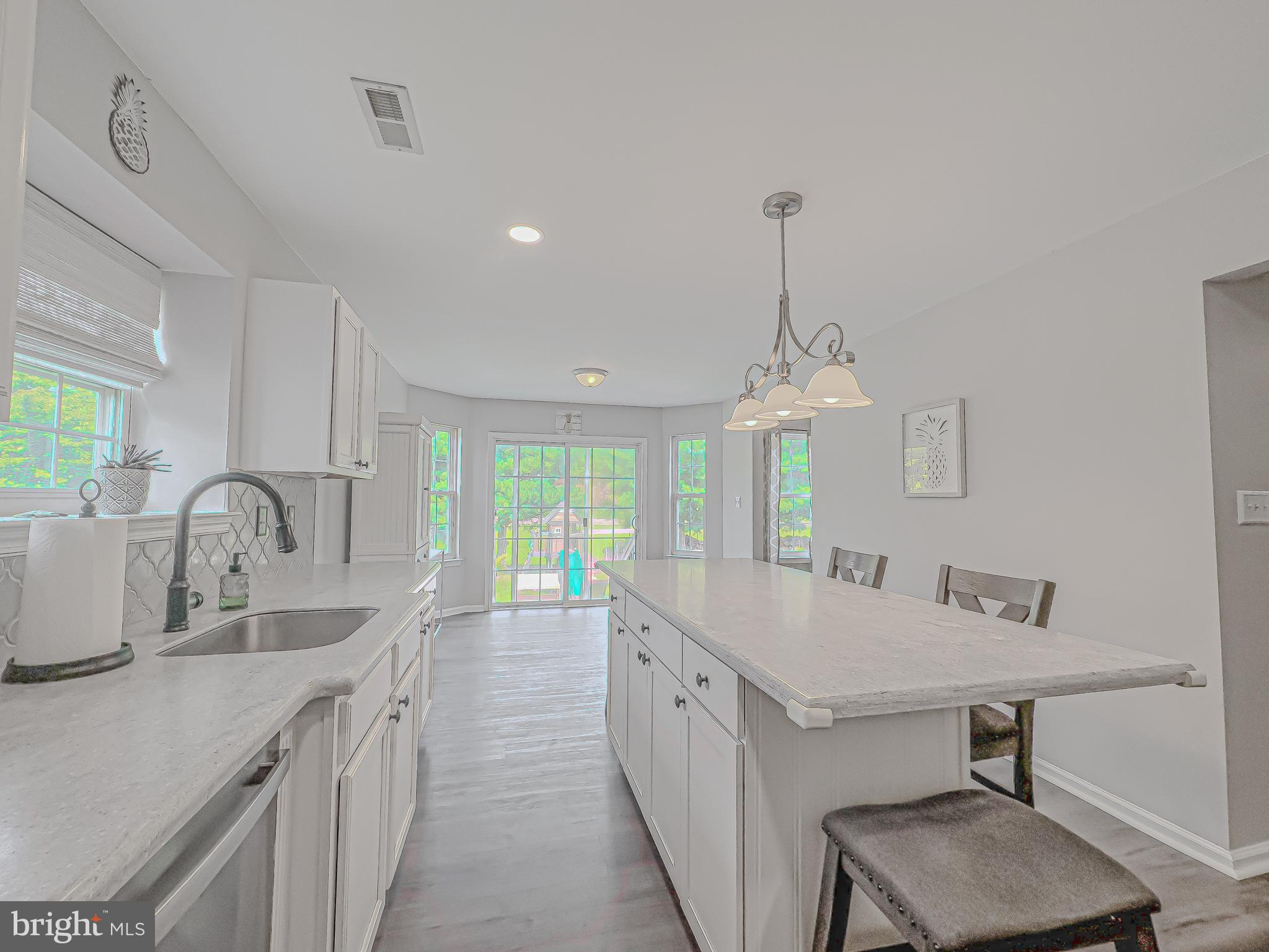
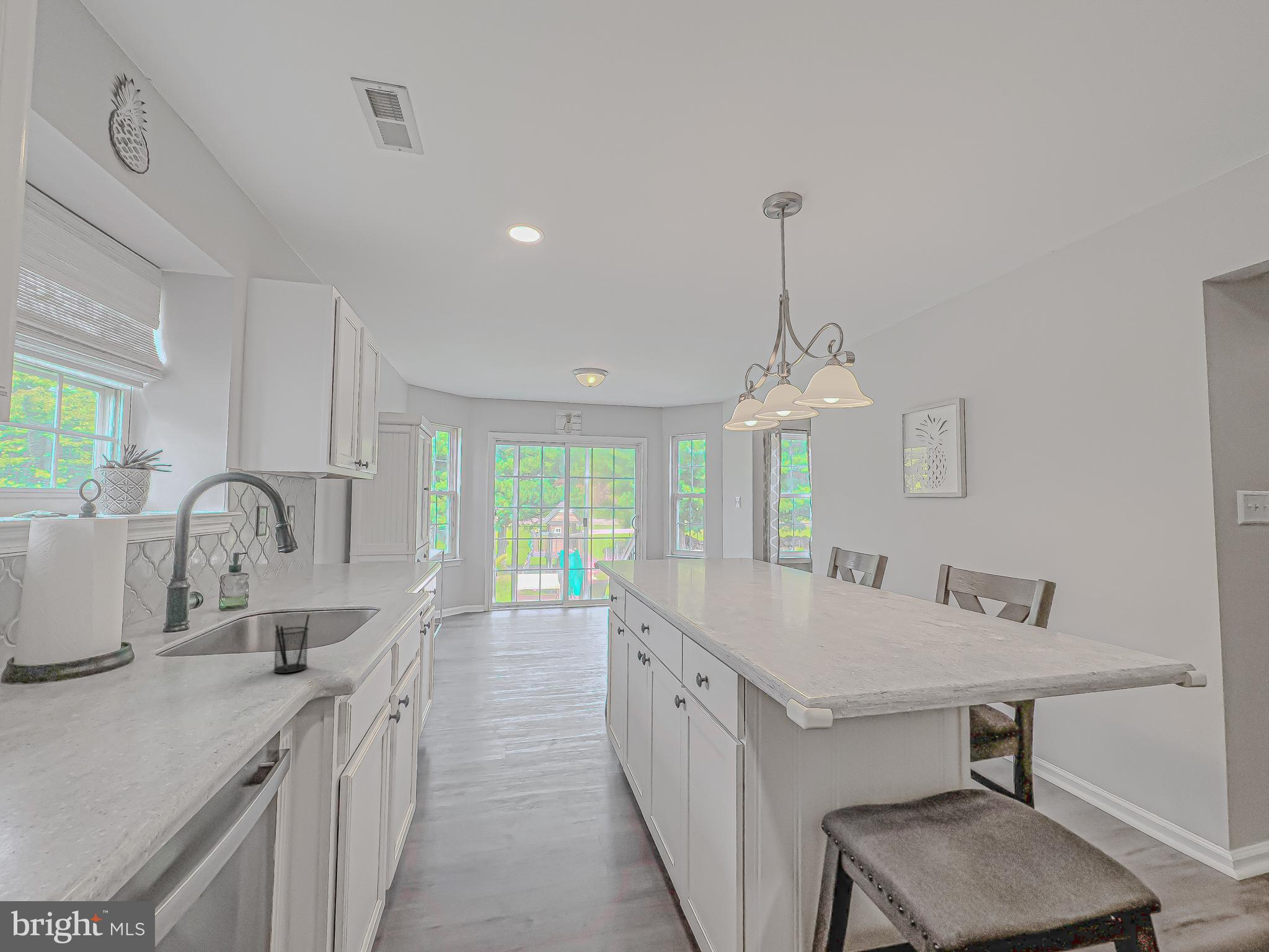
+ pencil holder (291, 640)
